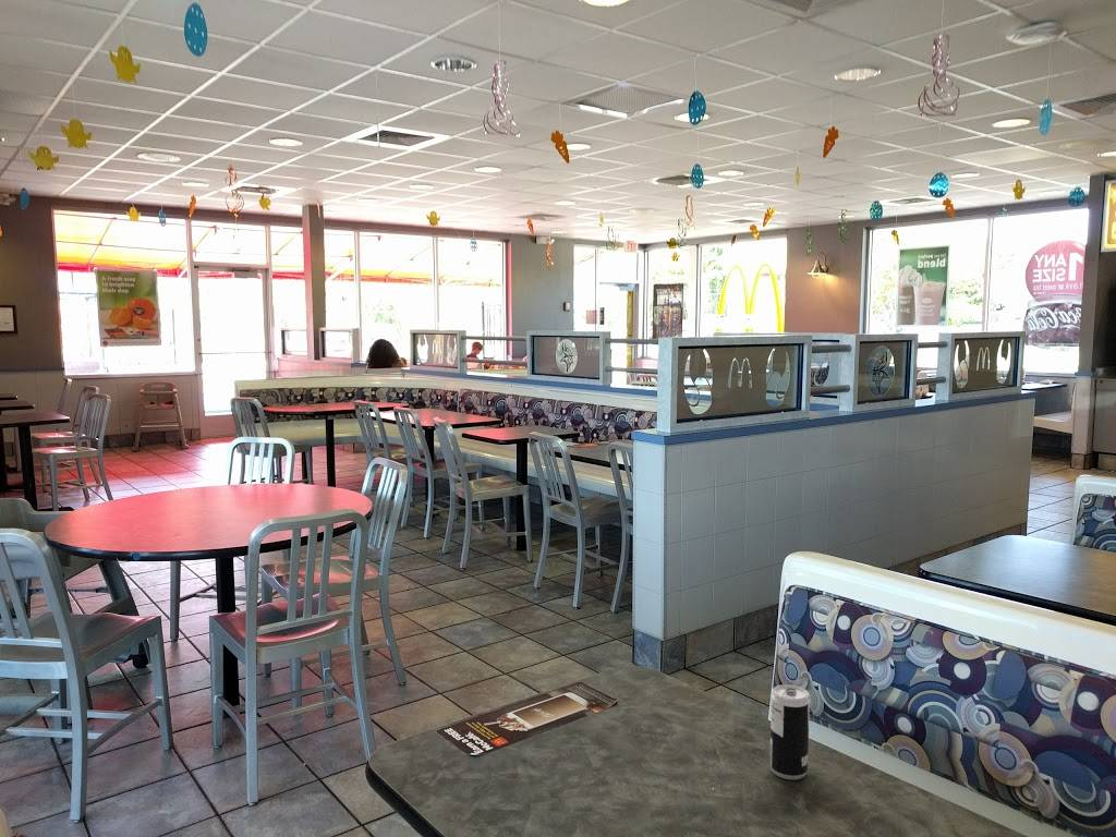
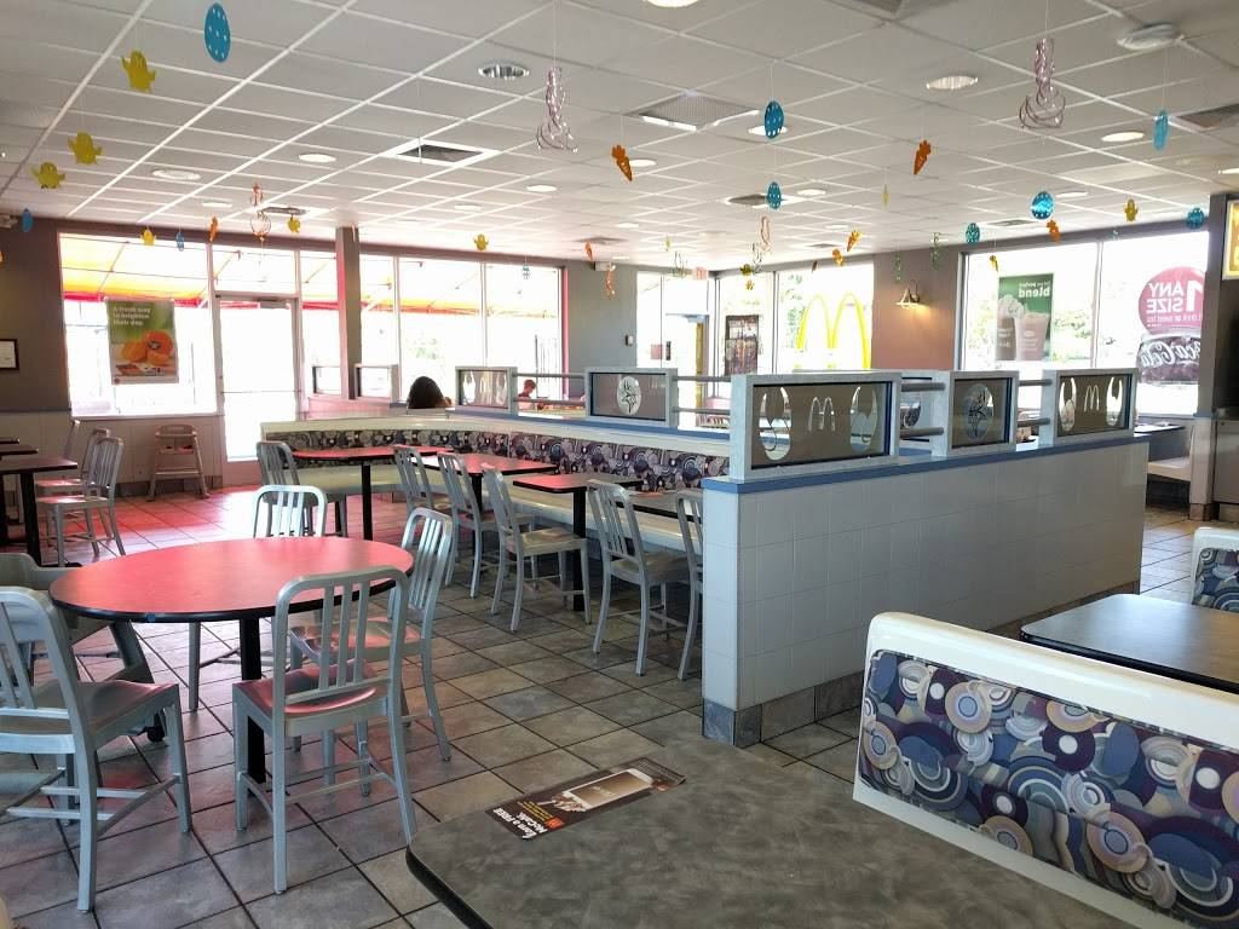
- beverage can (789, 731)
